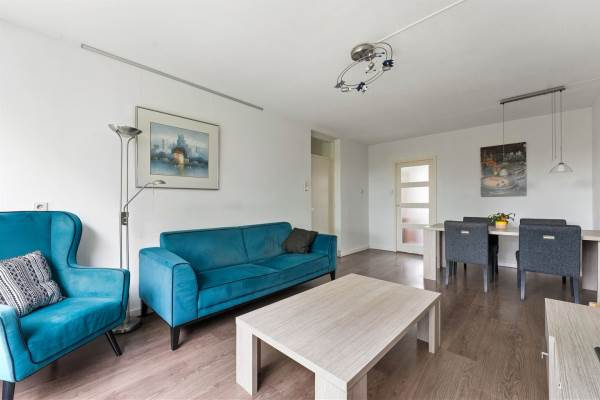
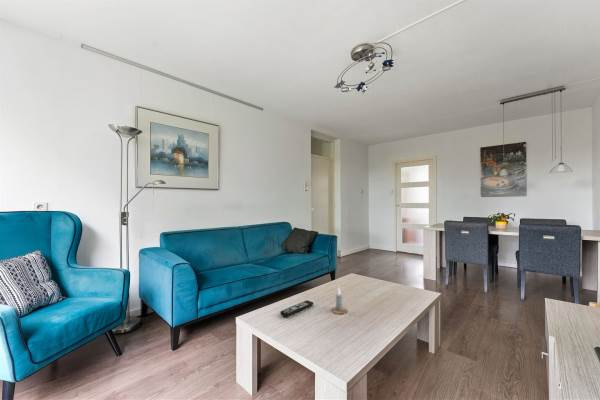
+ candle (339, 298)
+ remote control (297, 308)
